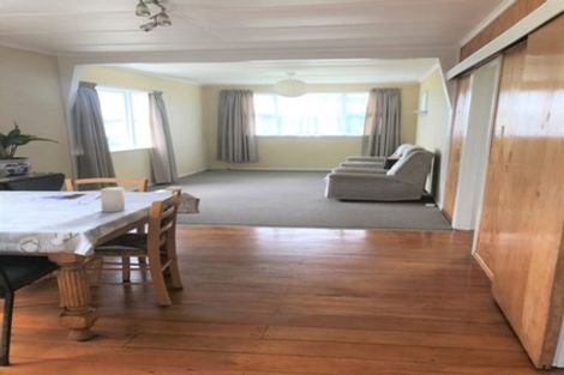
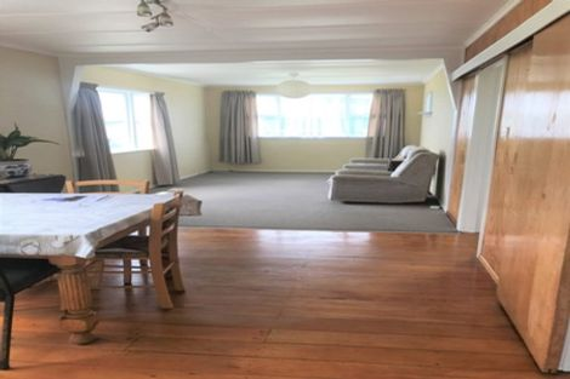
- candle (113, 199)
